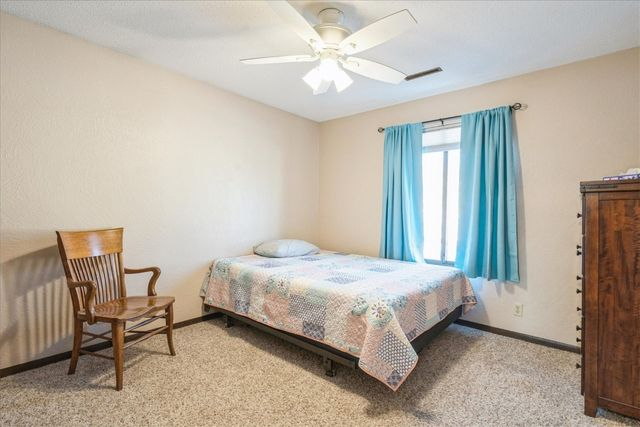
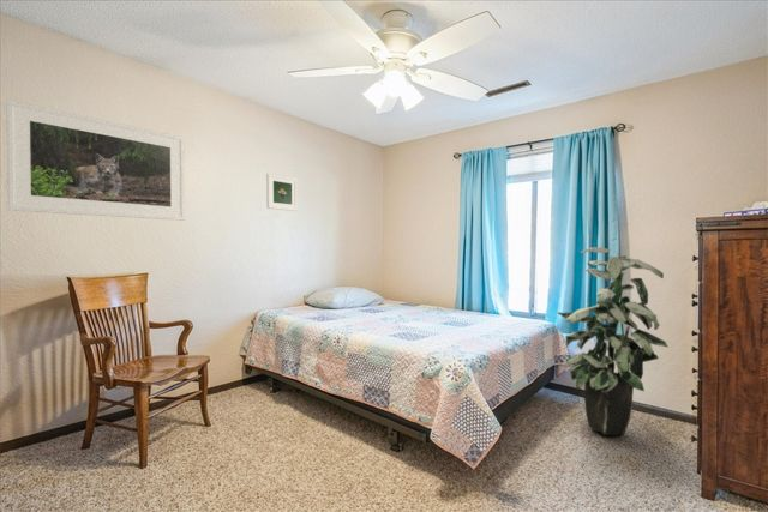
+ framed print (282, 192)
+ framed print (108, 168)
+ indoor plant (607, 337)
